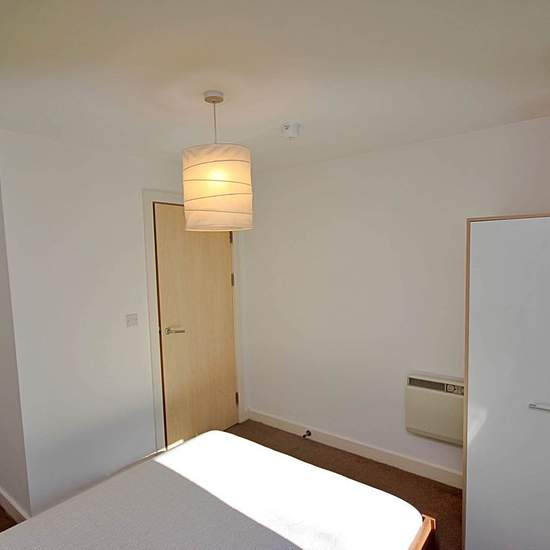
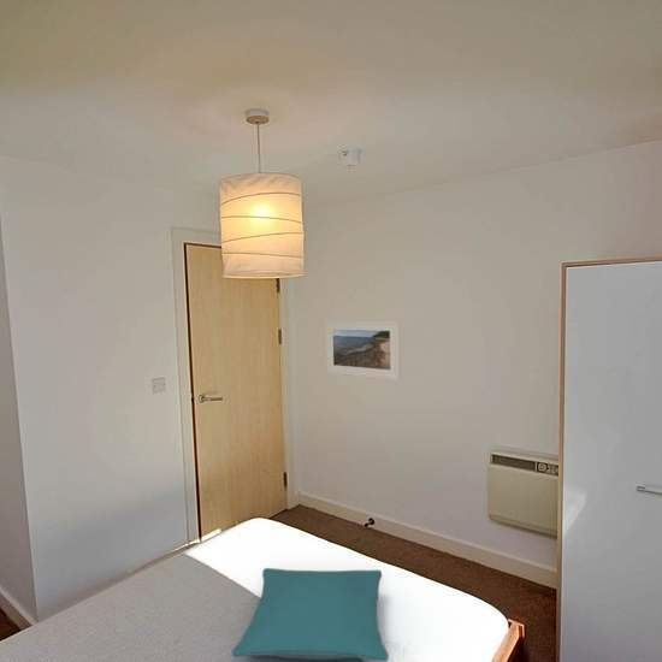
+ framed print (360, 348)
+ pillow (317, 609)
